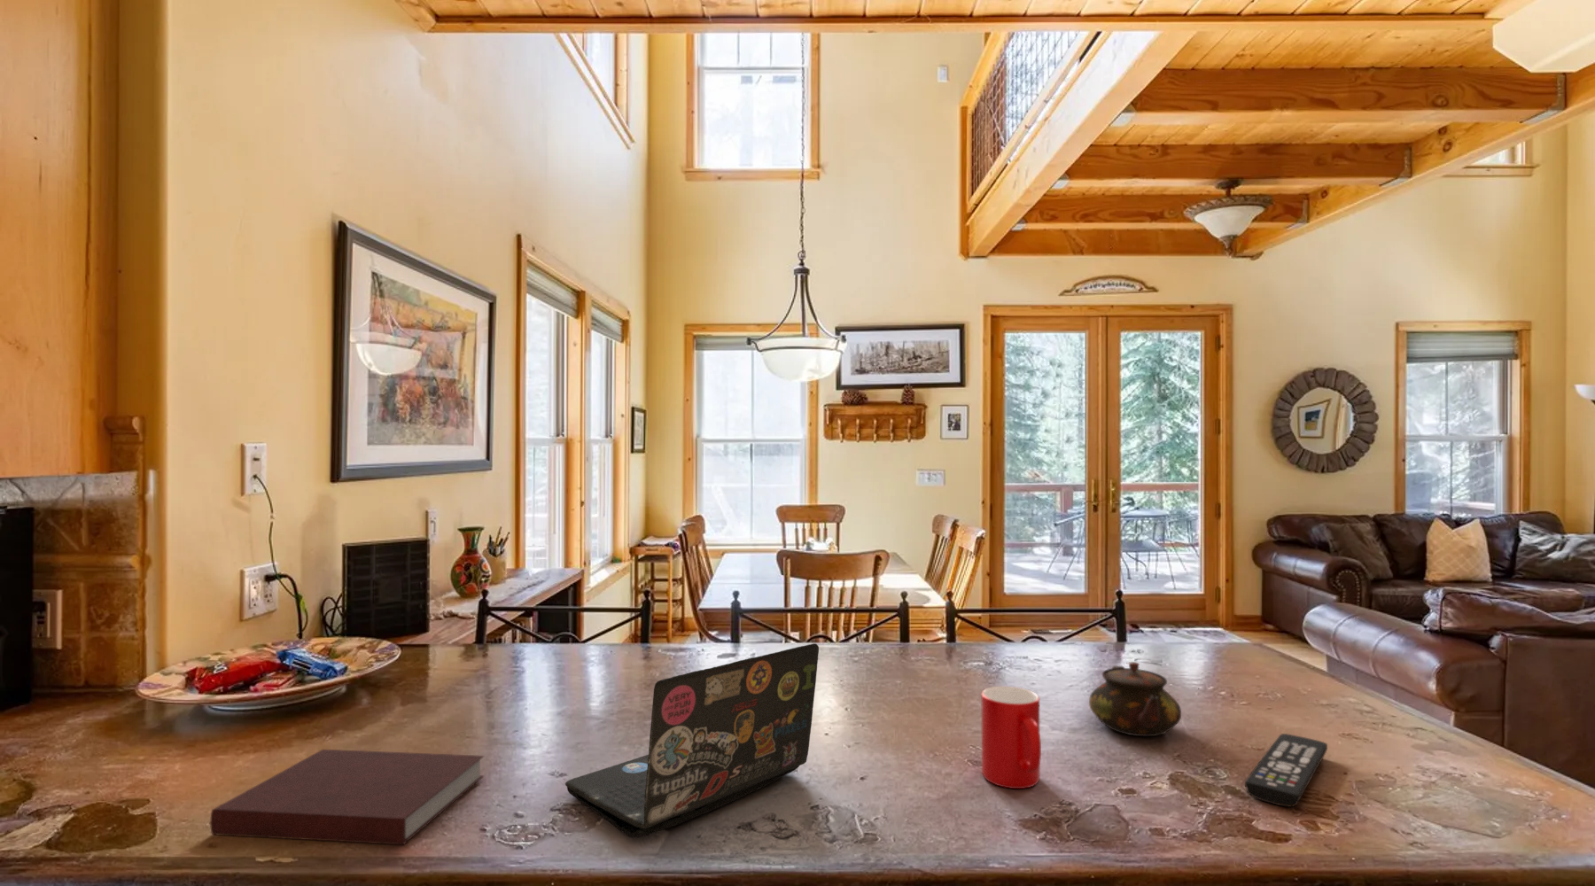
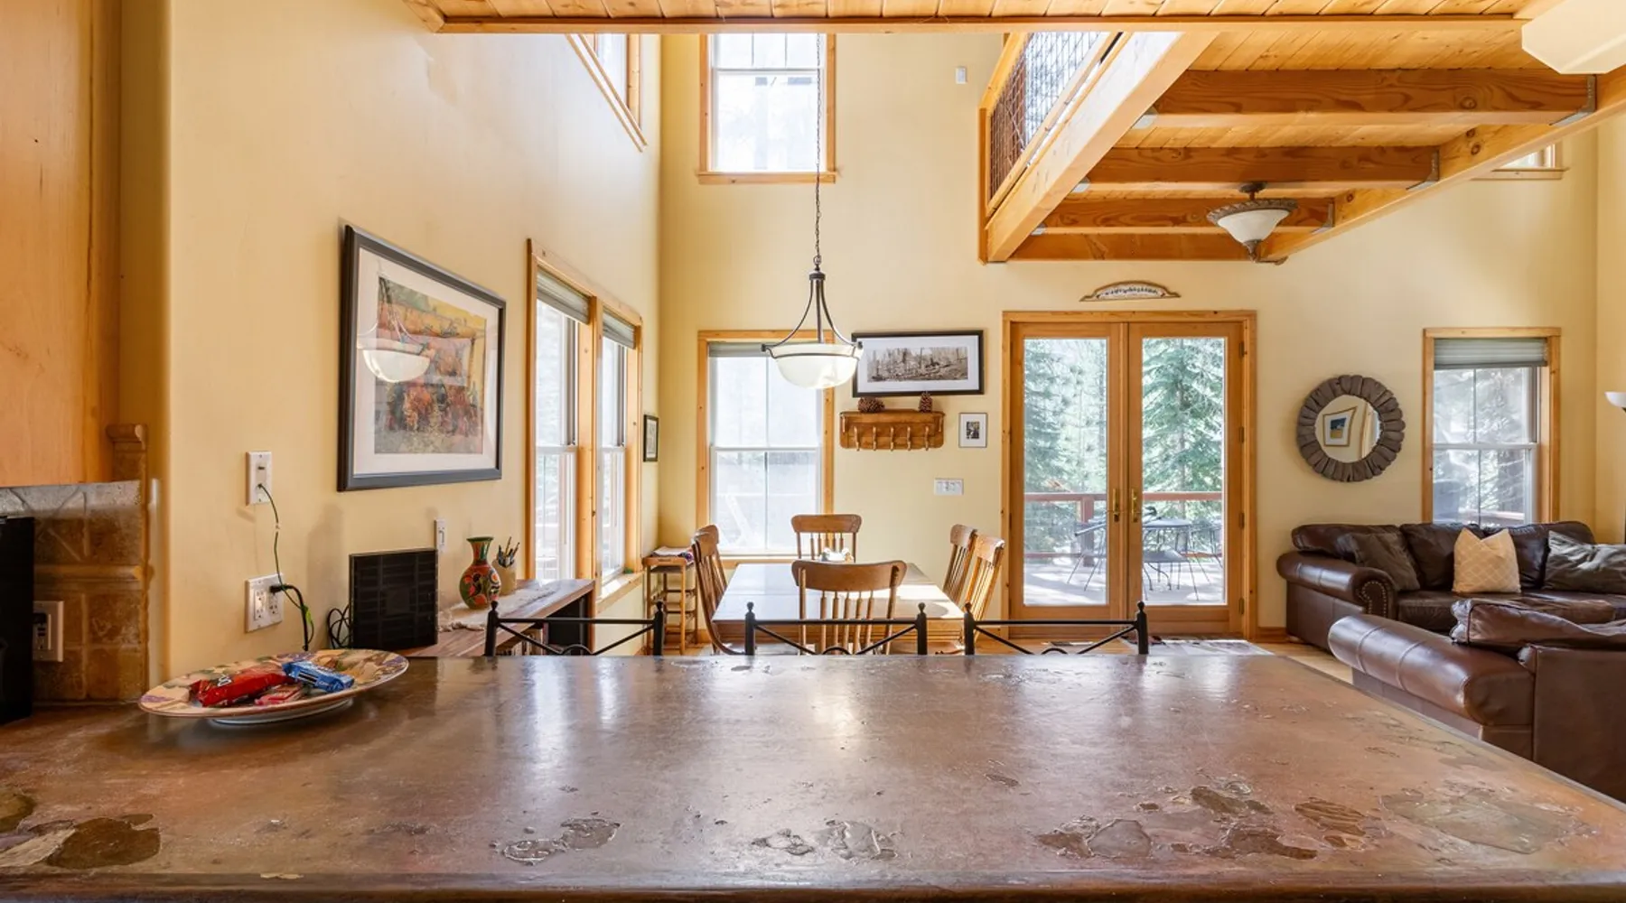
- laptop (695, 715)
- cup (1012, 740)
- remote control (1288, 767)
- notebook (358, 792)
- teapot (1135, 695)
